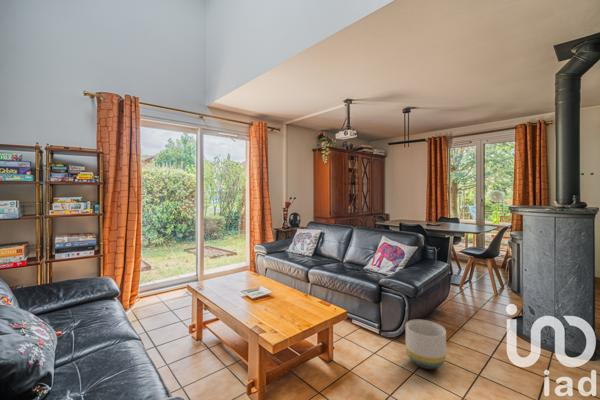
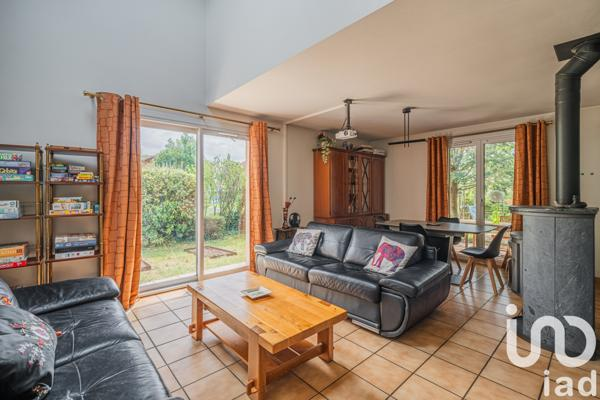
- planter (425, 346)
